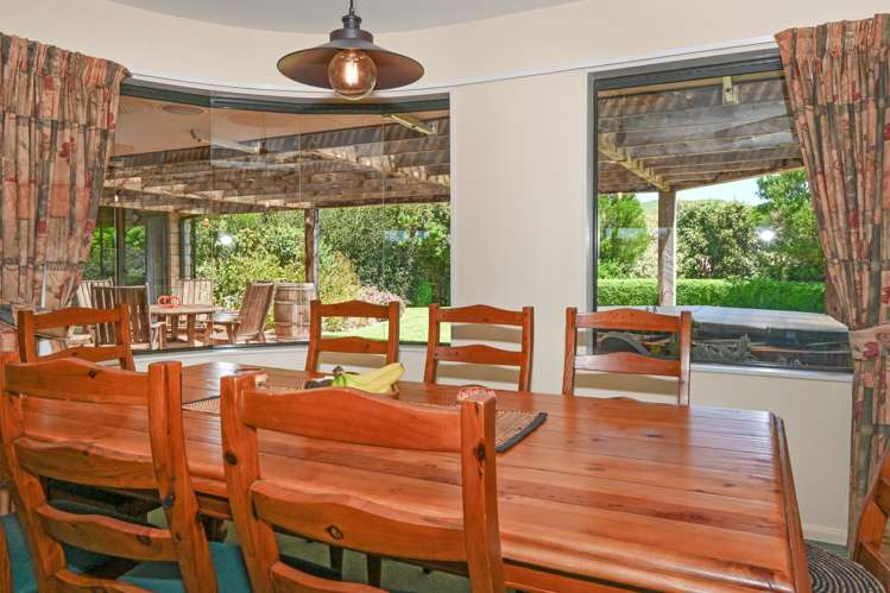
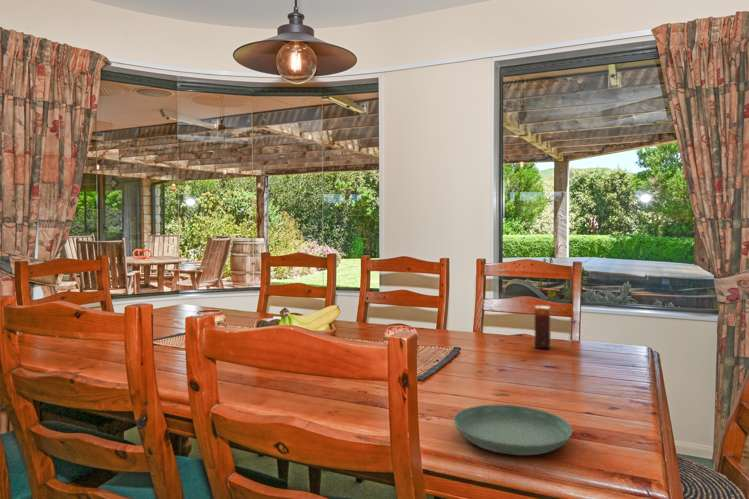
+ candle (542, 326)
+ saucer (511, 429)
